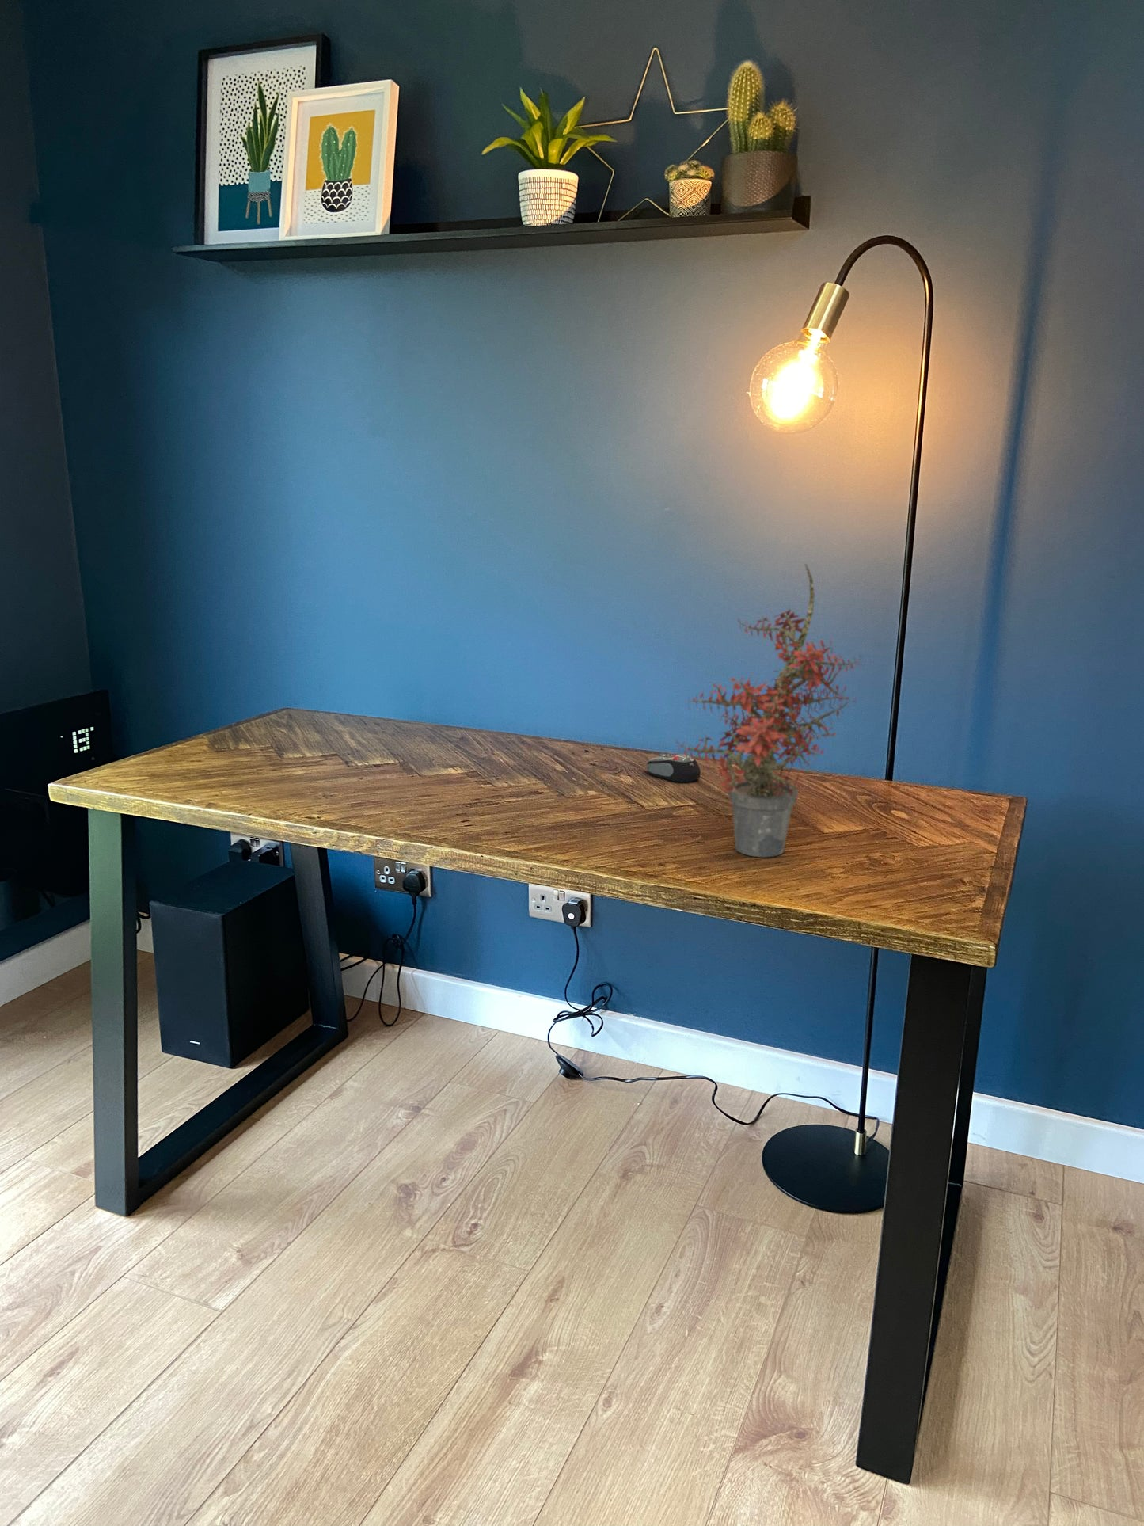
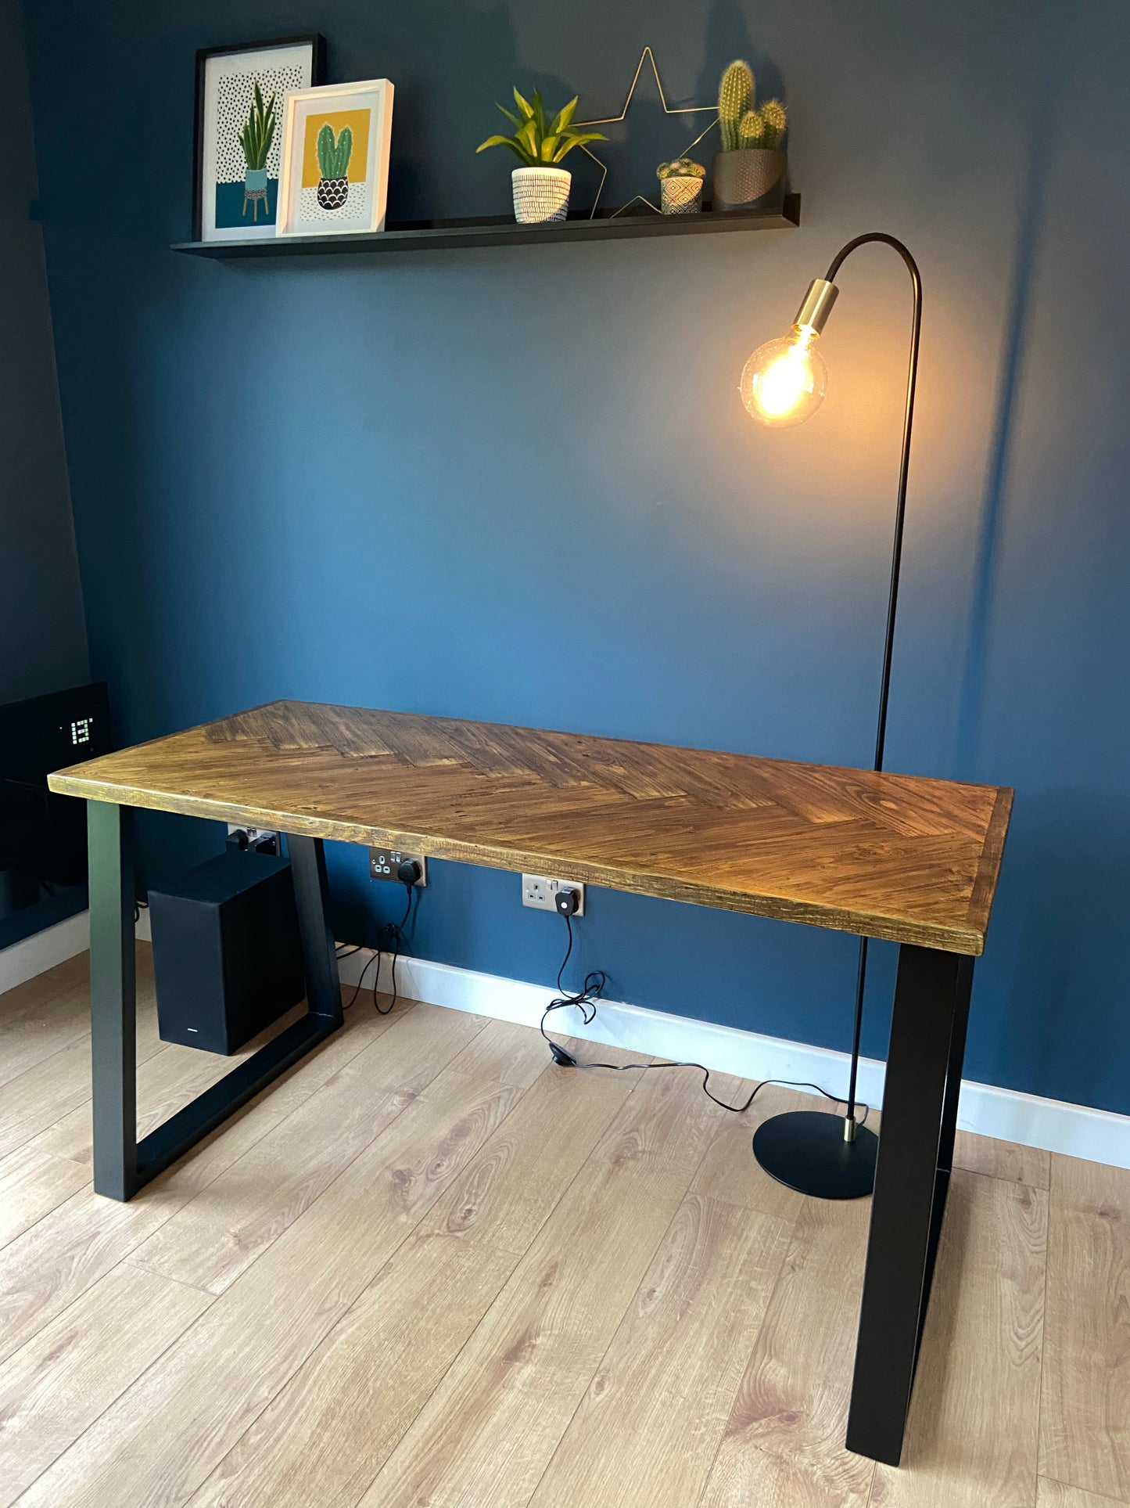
- computer mouse (673, 764)
- potted plant (774, 711)
